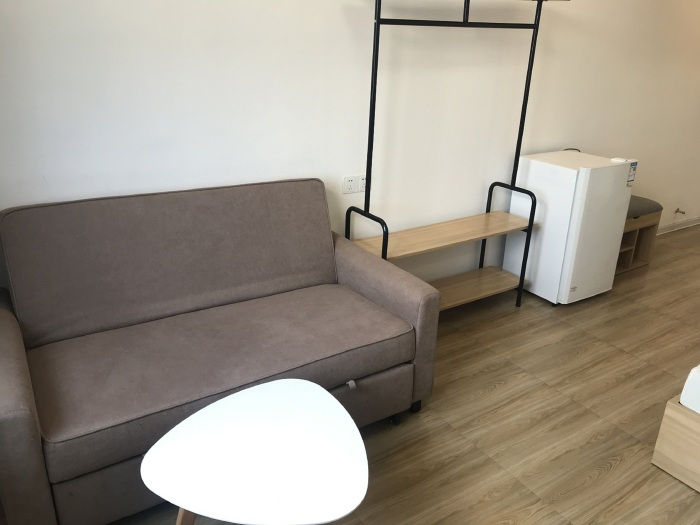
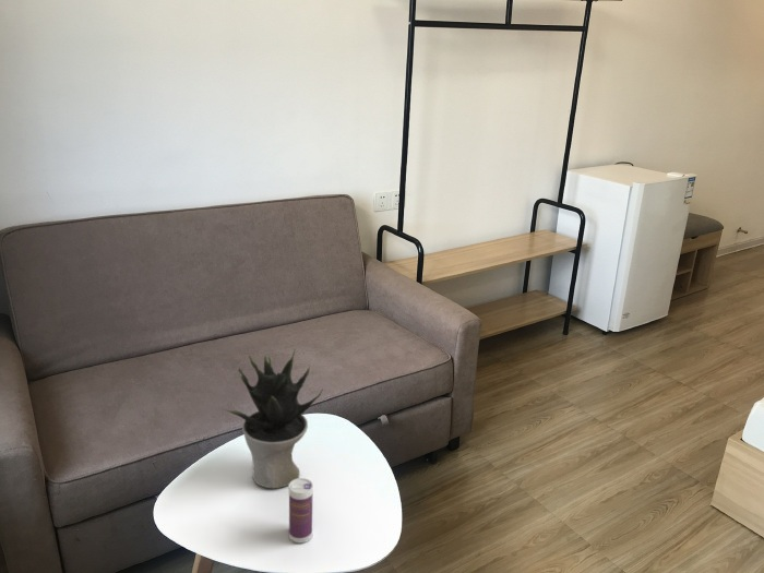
+ beverage can (300, 510)
+ potted plant (279, 415)
